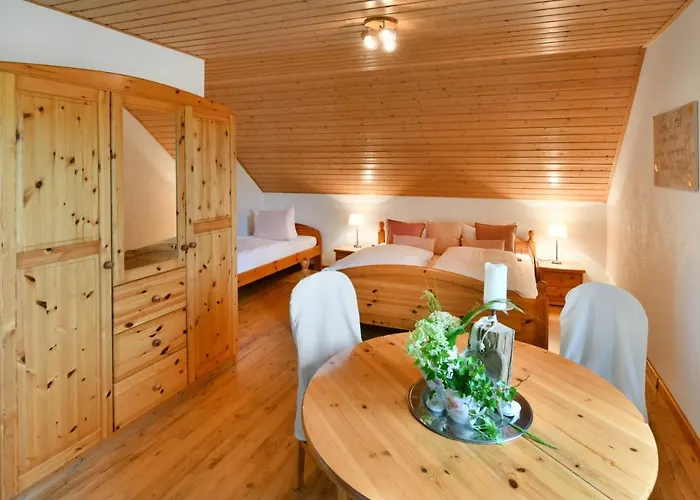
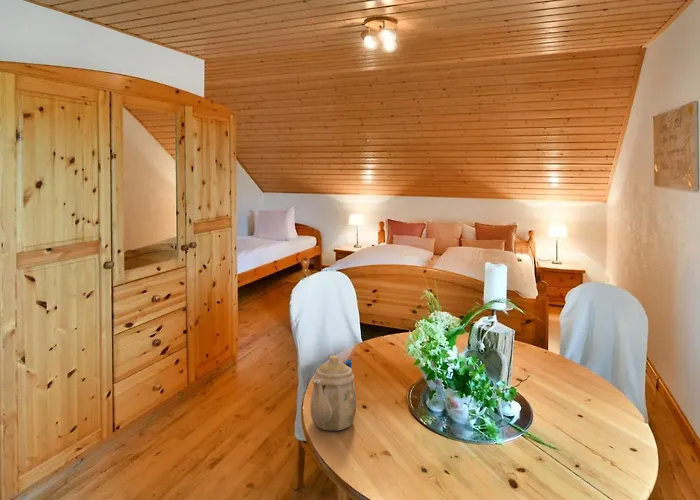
+ teapot (333, 389)
